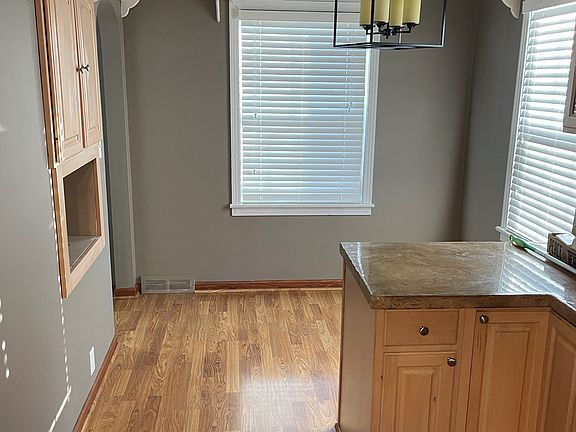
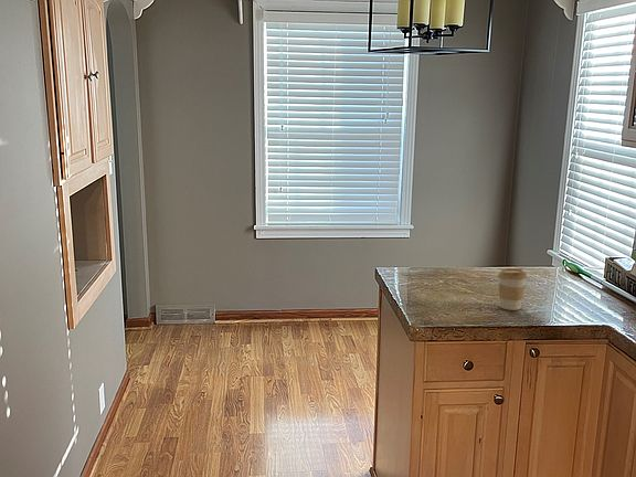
+ coffee cup (510, 288)
